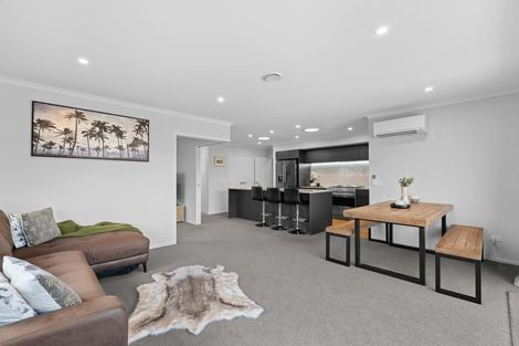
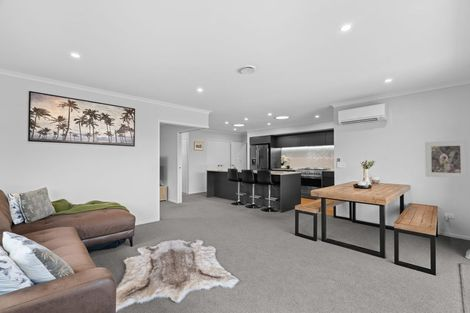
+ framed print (445, 159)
